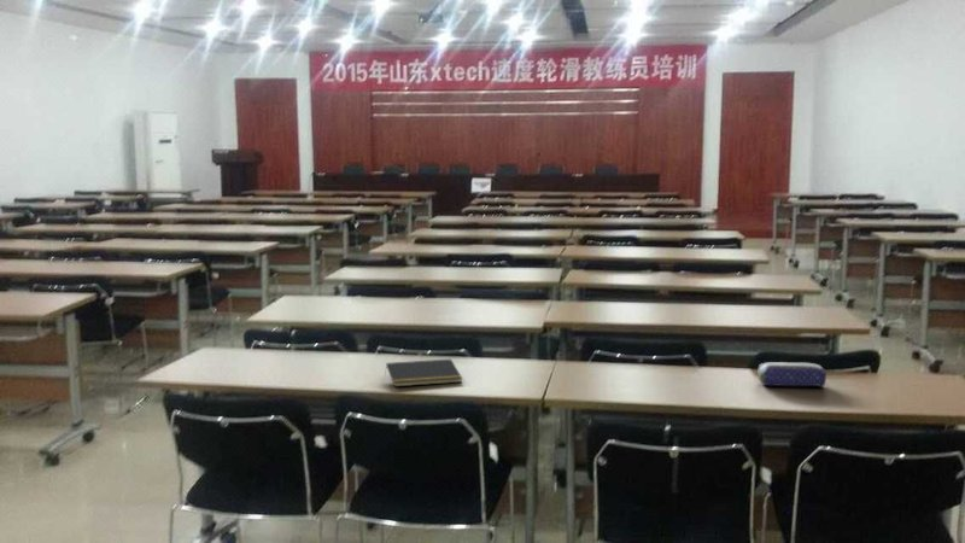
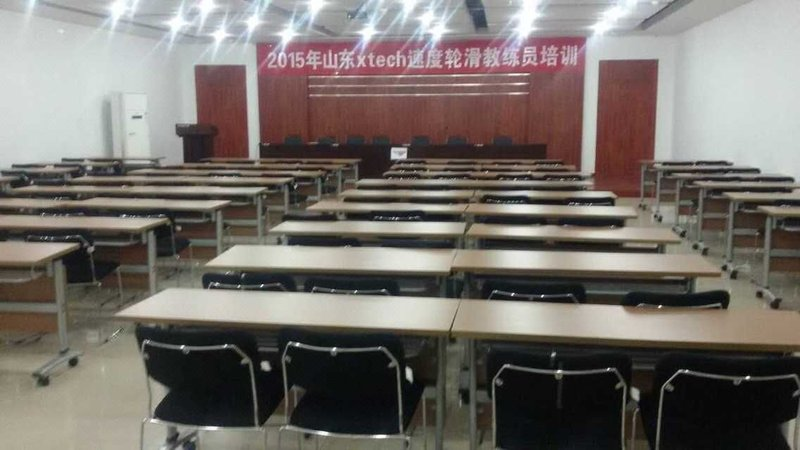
- notepad (423, 372)
- pencil case (790, 374)
